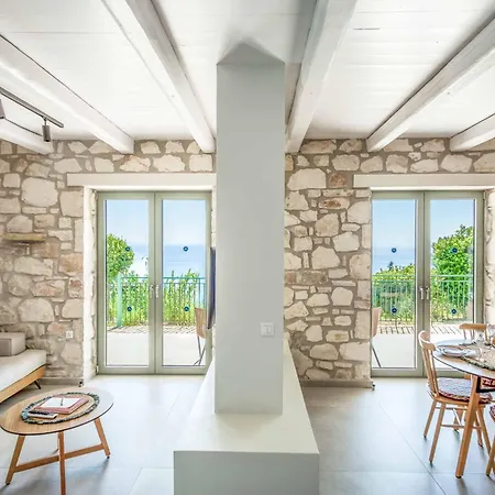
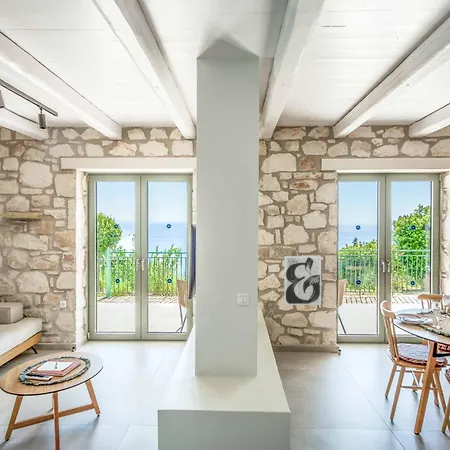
+ wall art (302, 280)
